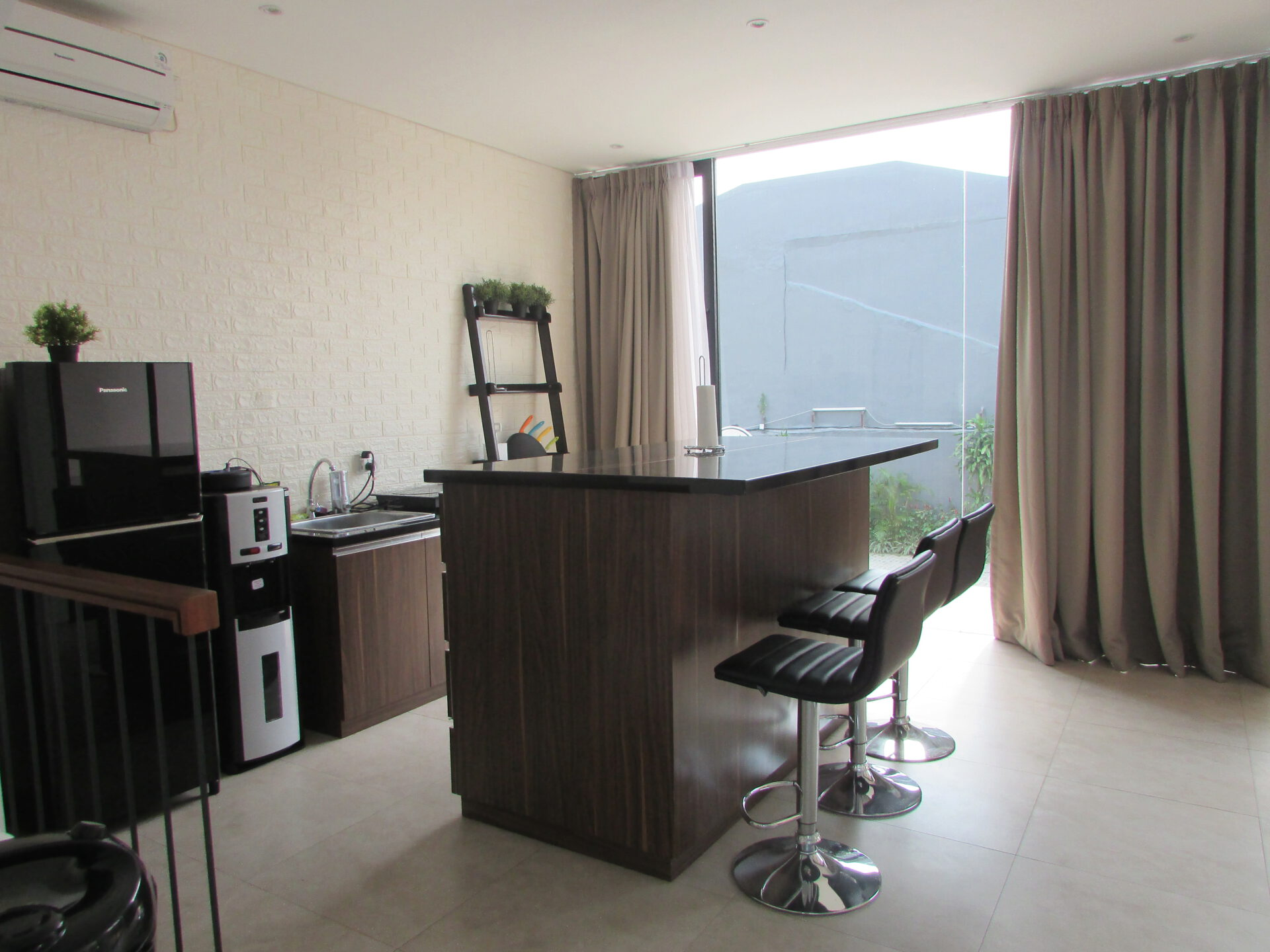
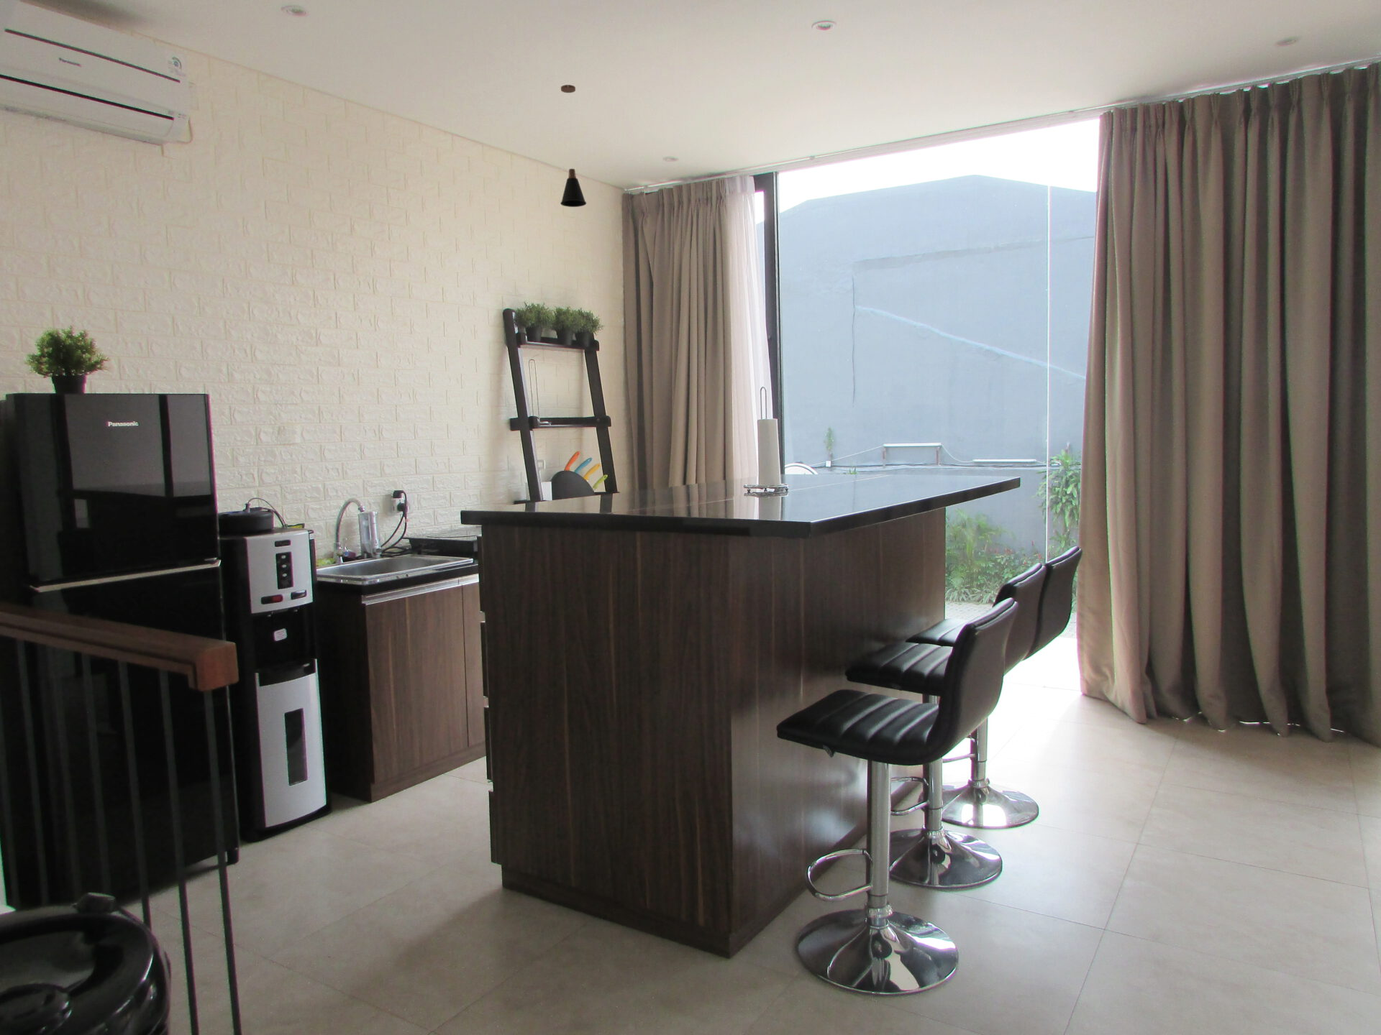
+ pendant lamp (571, 145)
